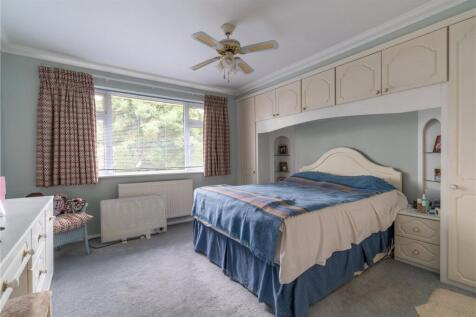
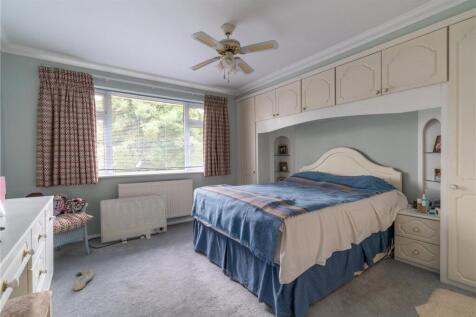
+ shoe (83, 275)
